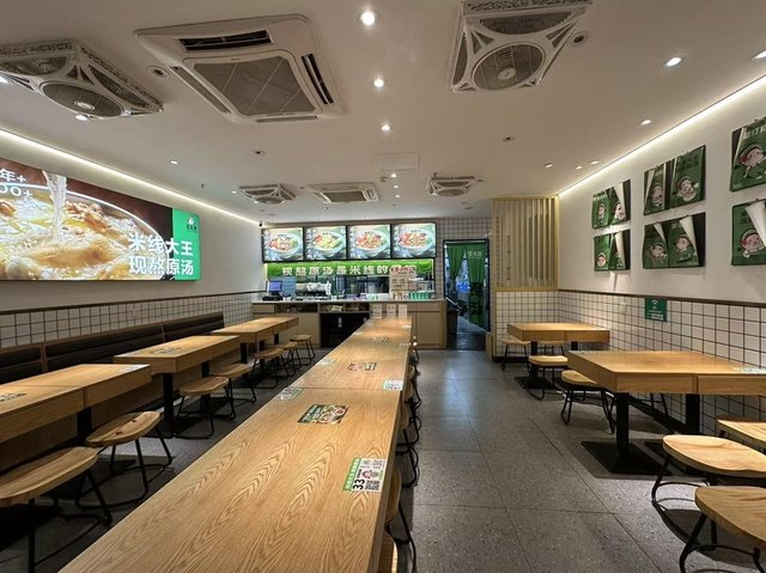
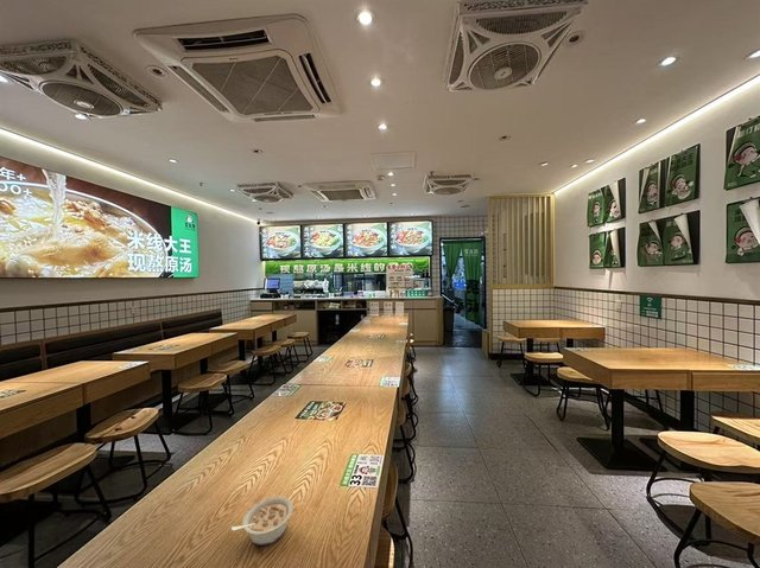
+ legume (267, 522)
